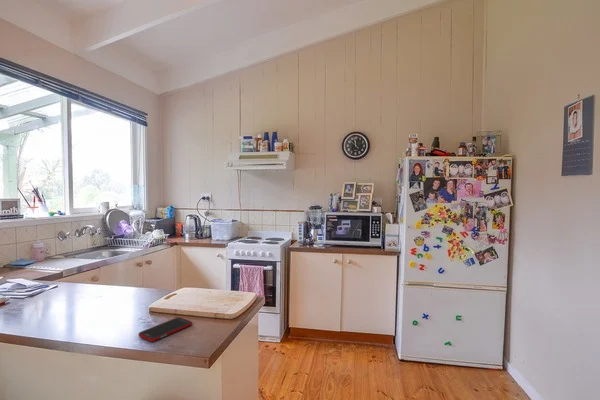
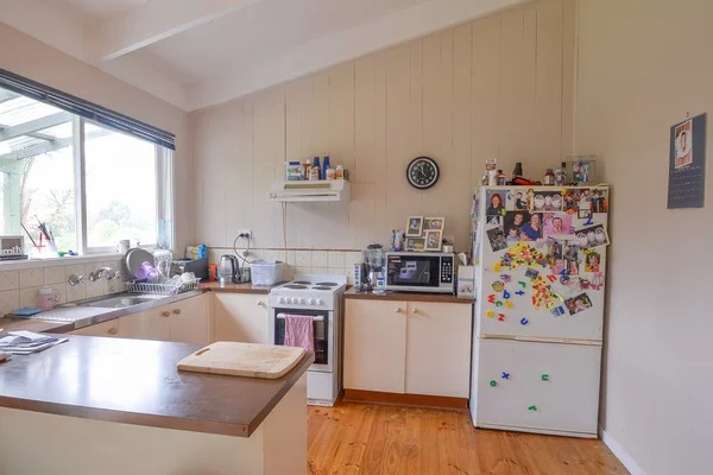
- cell phone (166, 328)
